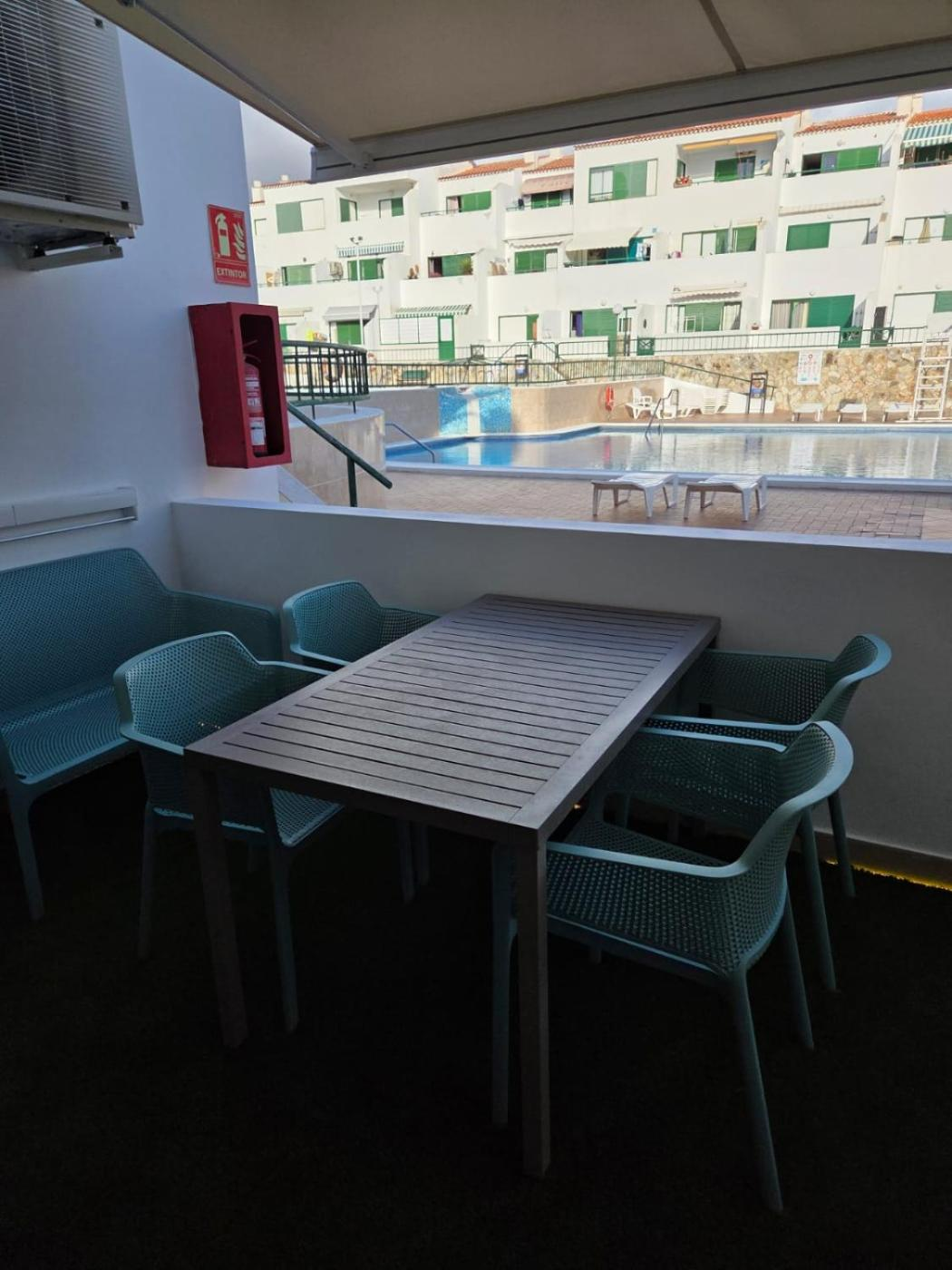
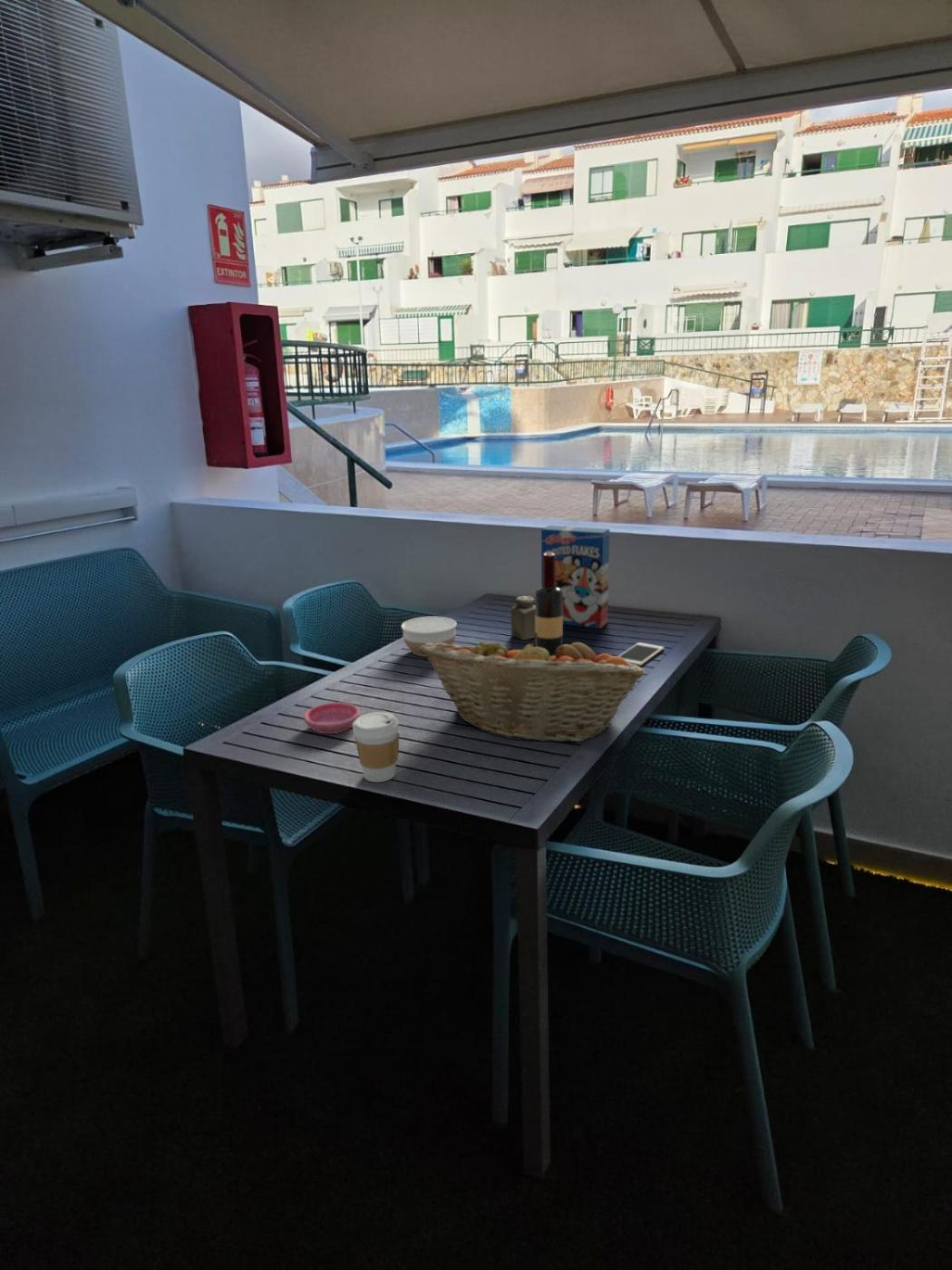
+ saucer (332, 718)
+ coffee cup (377, 746)
+ wine bottle (549, 609)
+ salt shaker (525, 616)
+ cell phone (639, 653)
+ cereal box (575, 576)
+ bowl (429, 637)
+ fruit basket (529, 675)
